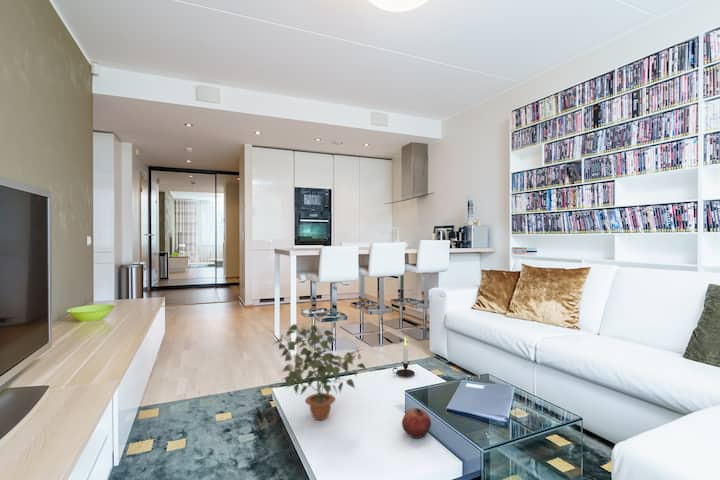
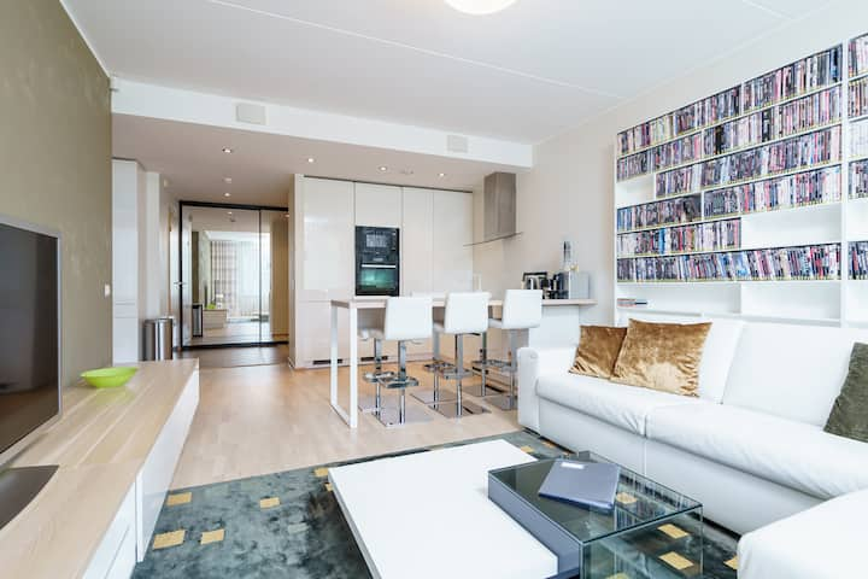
- fruit (416, 421)
- candle (403, 355)
- potted plant (320, 370)
